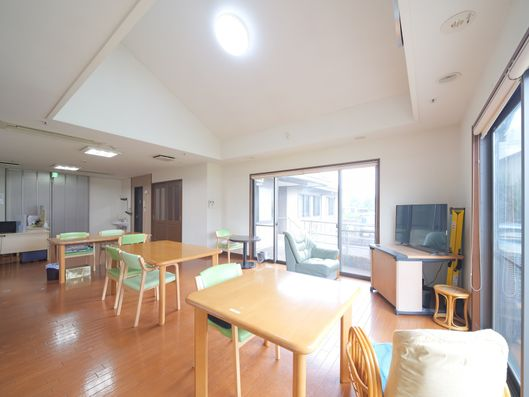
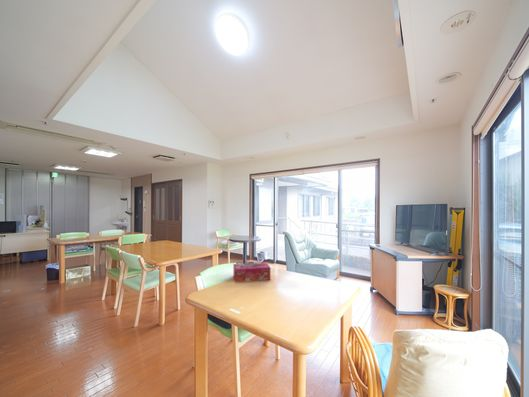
+ tissue box (251, 271)
